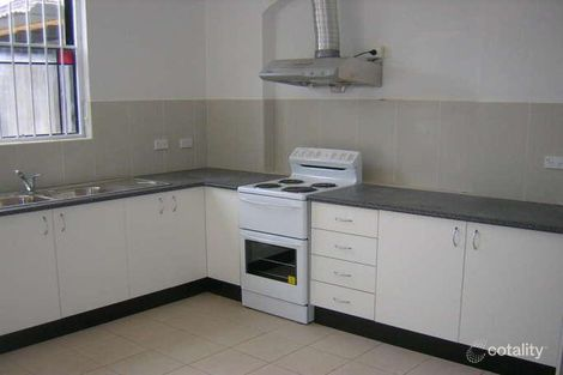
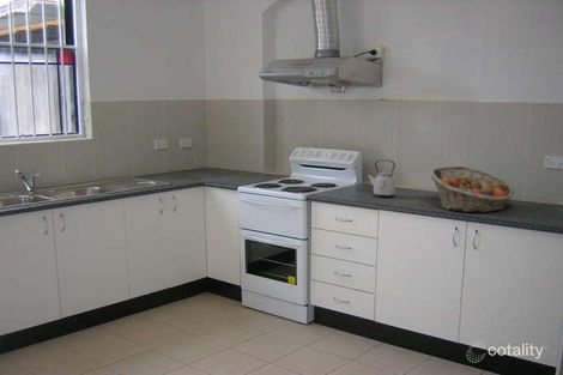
+ fruit basket (471, 188)
+ kettle (380, 177)
